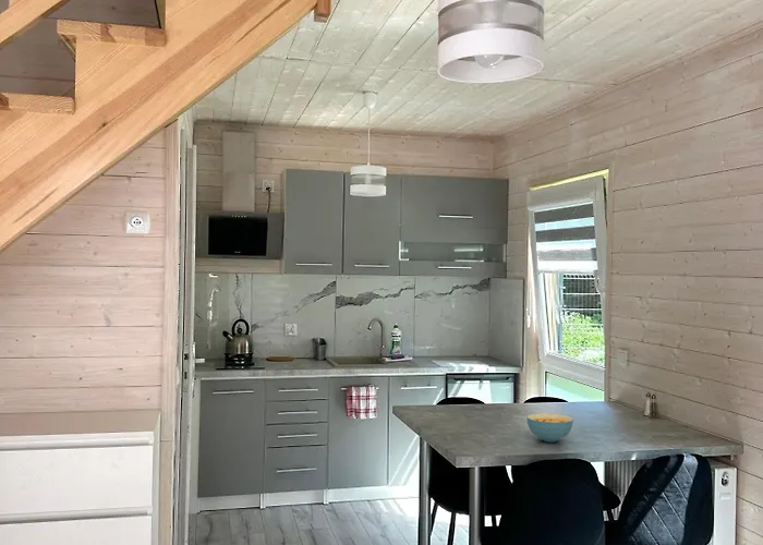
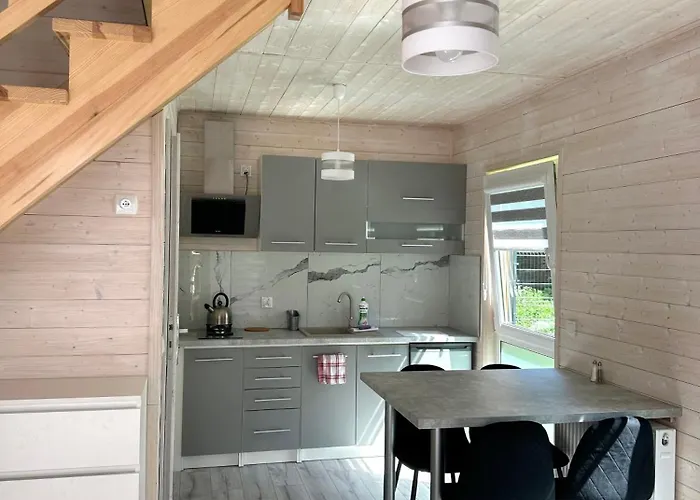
- cereal bowl (549, 428)
